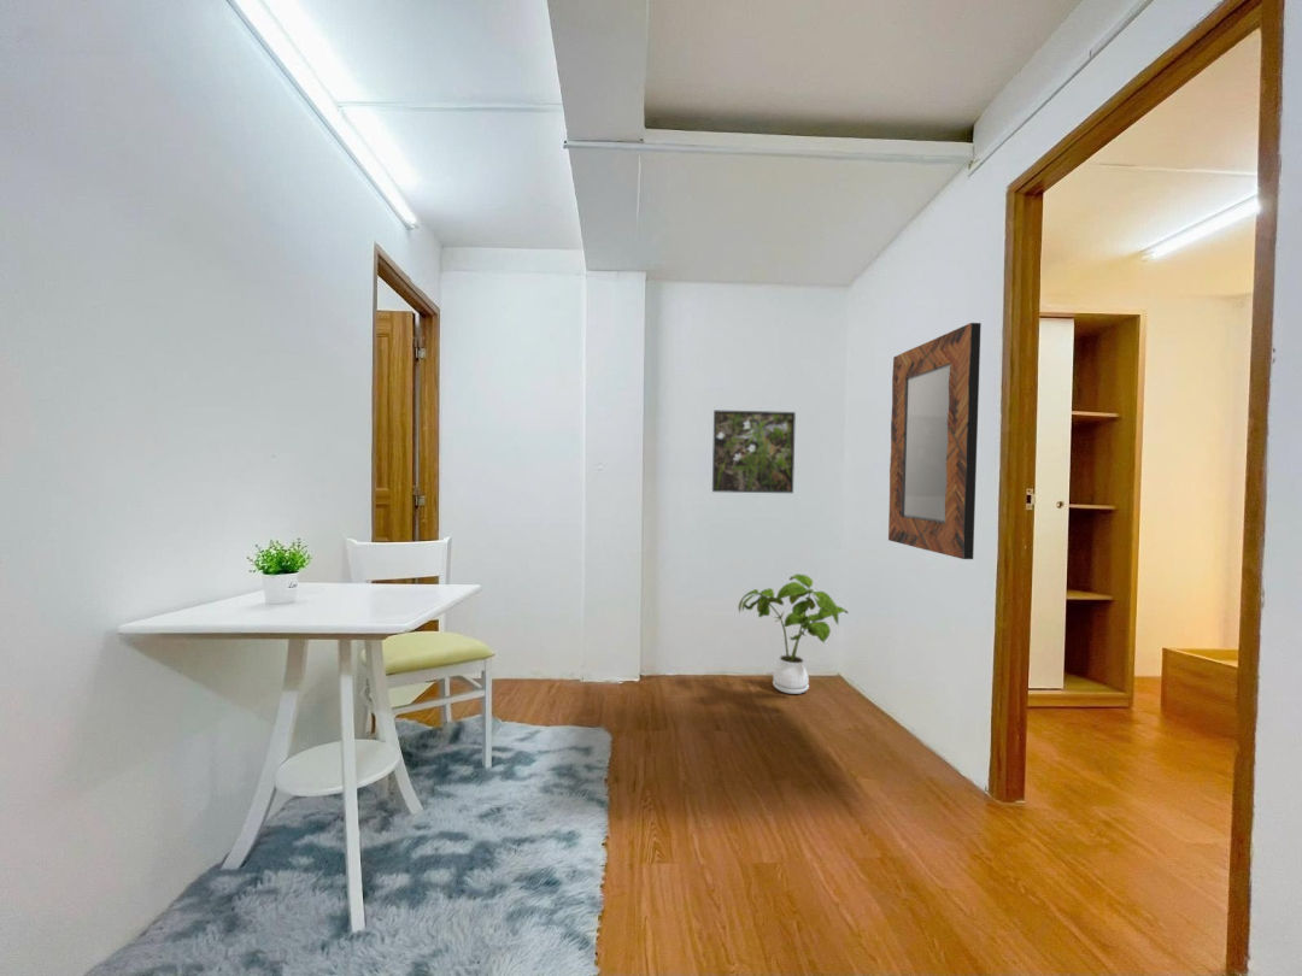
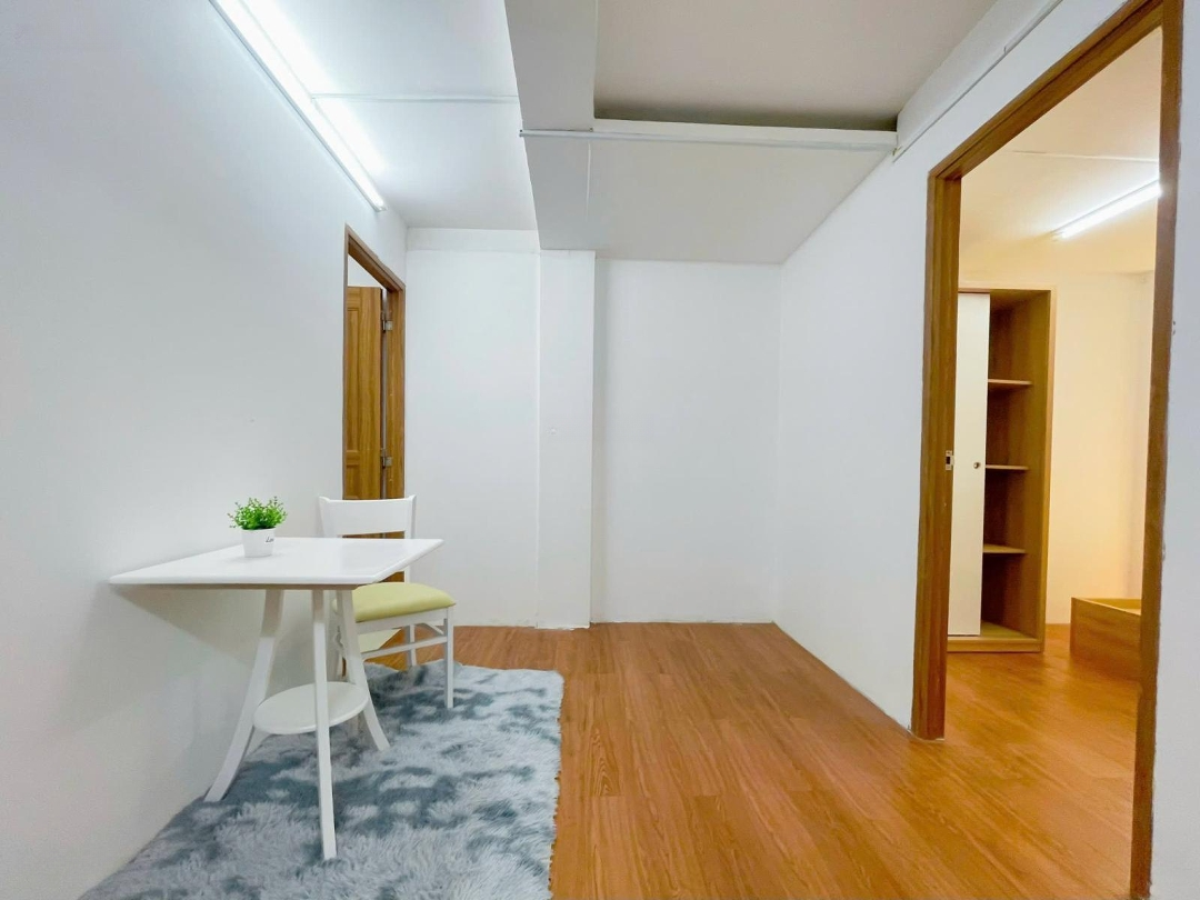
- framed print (753, 452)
- home mirror (927, 446)
- house plant (802, 634)
